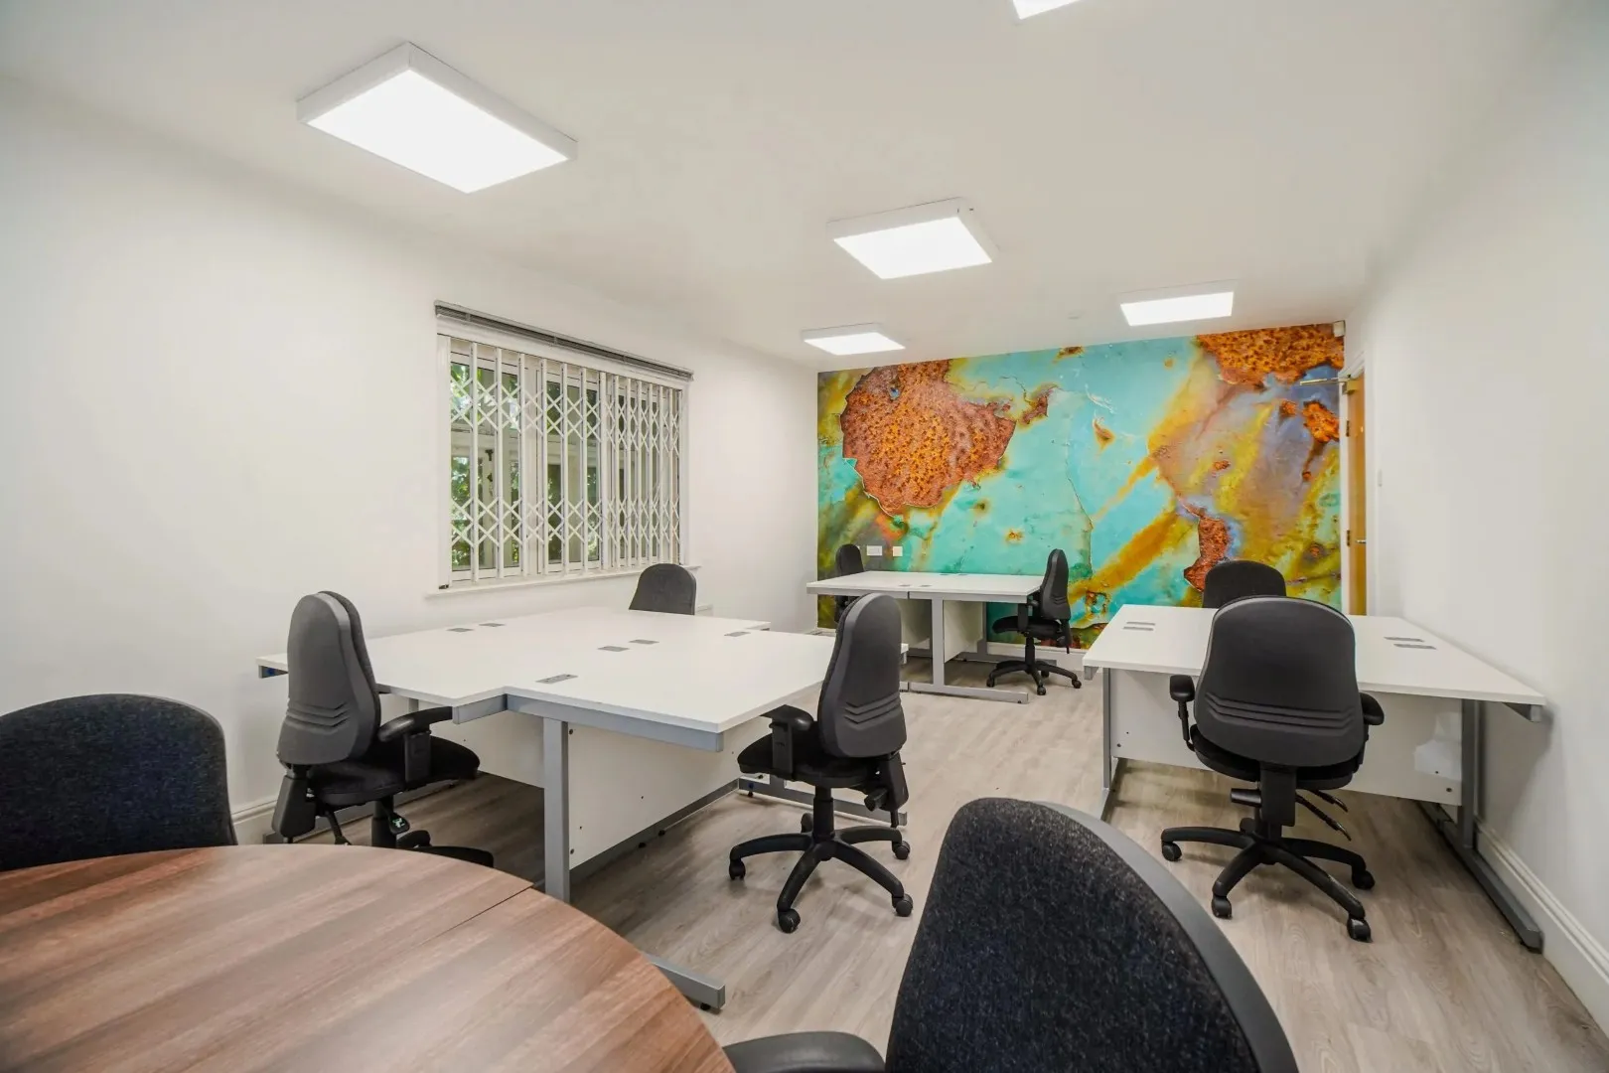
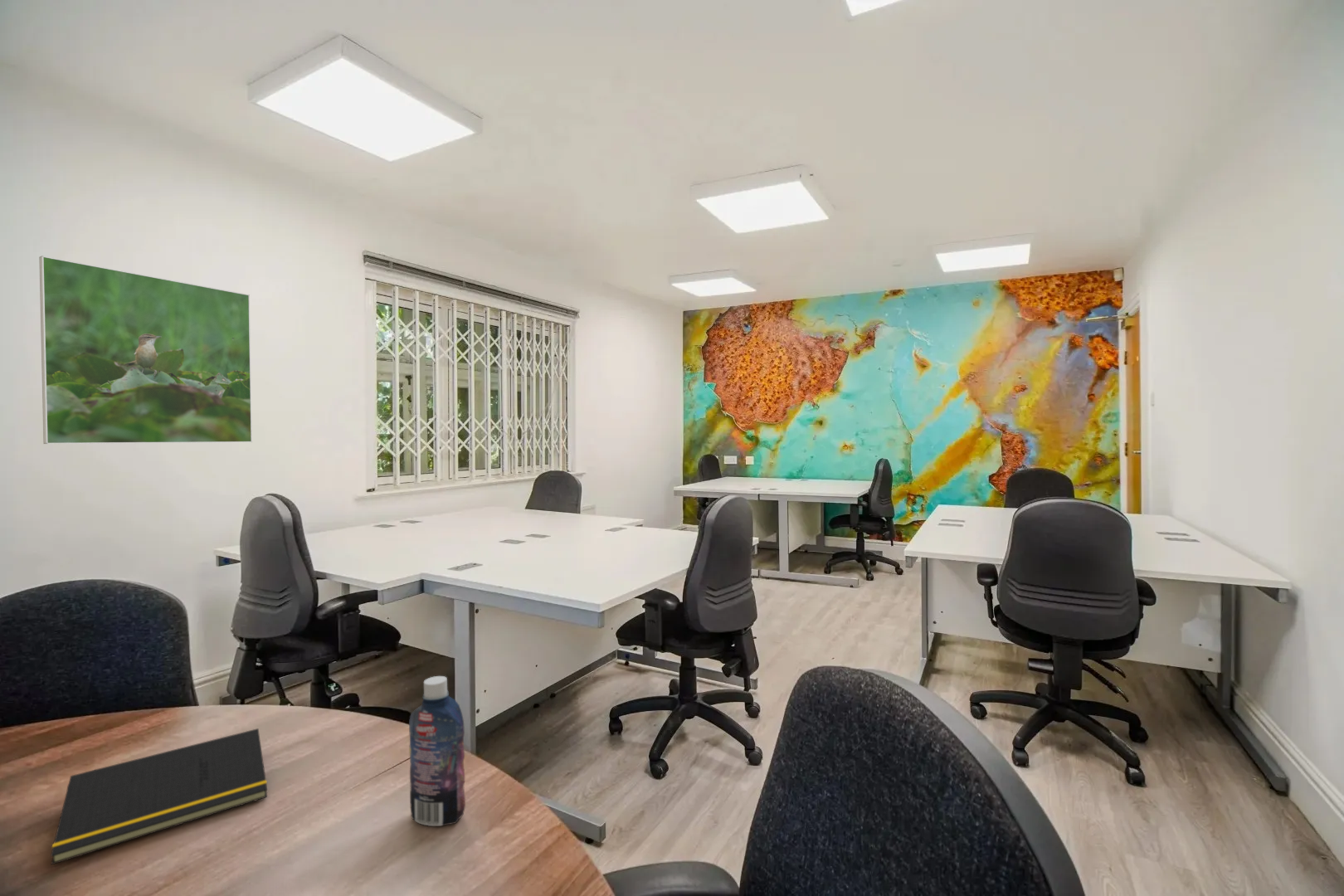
+ notepad (170, 786)
+ bottle (436, 748)
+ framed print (158, 360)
